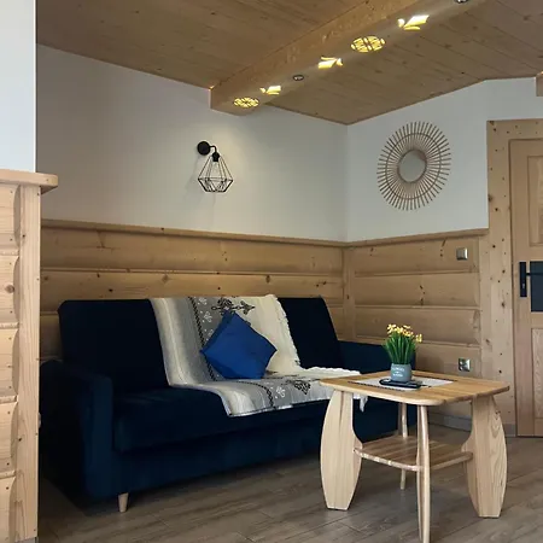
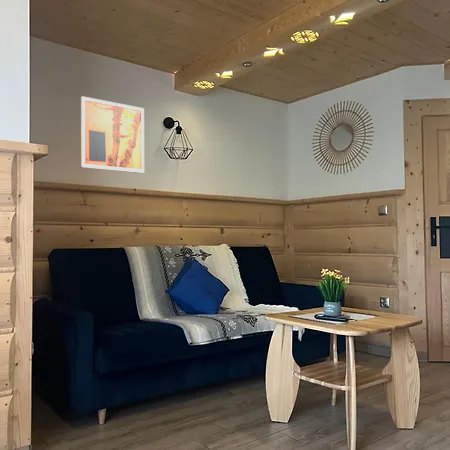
+ wall art (113, 136)
